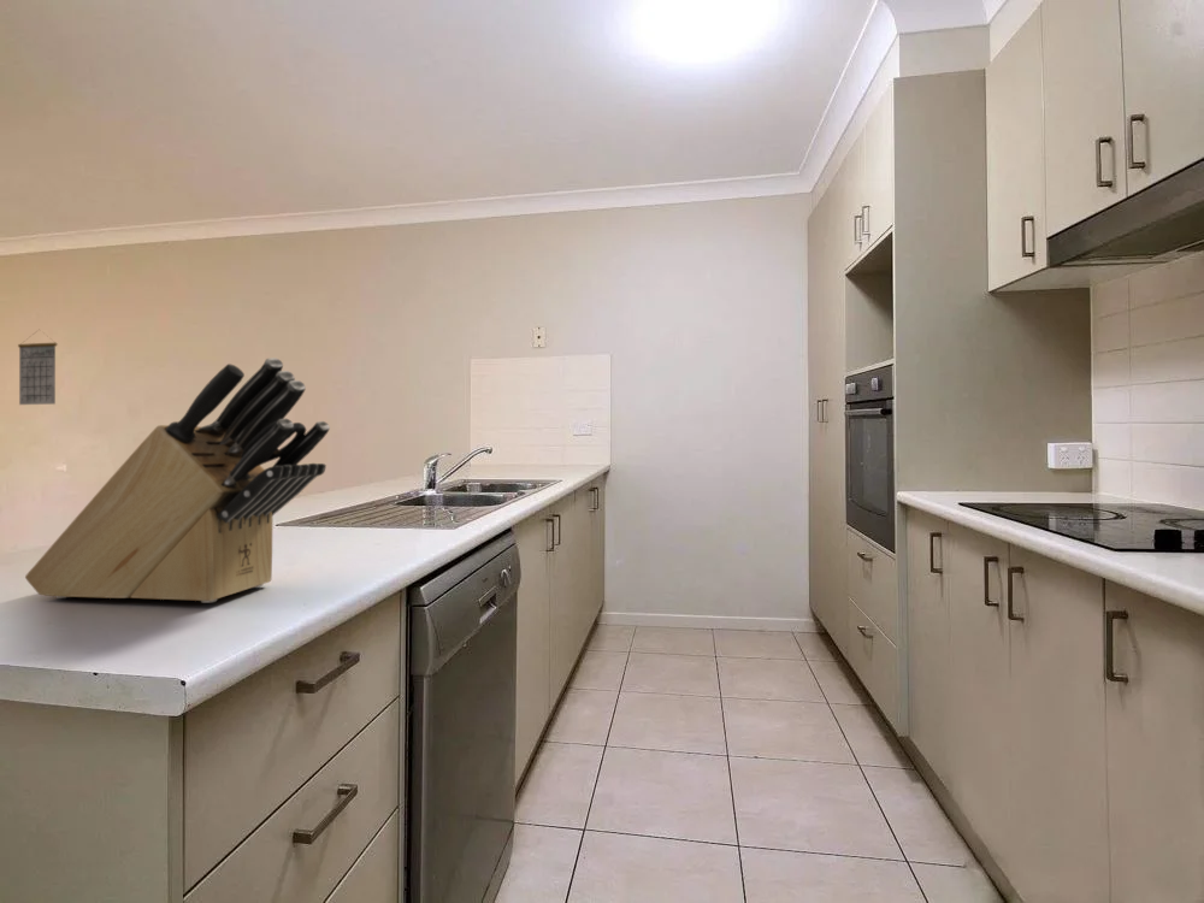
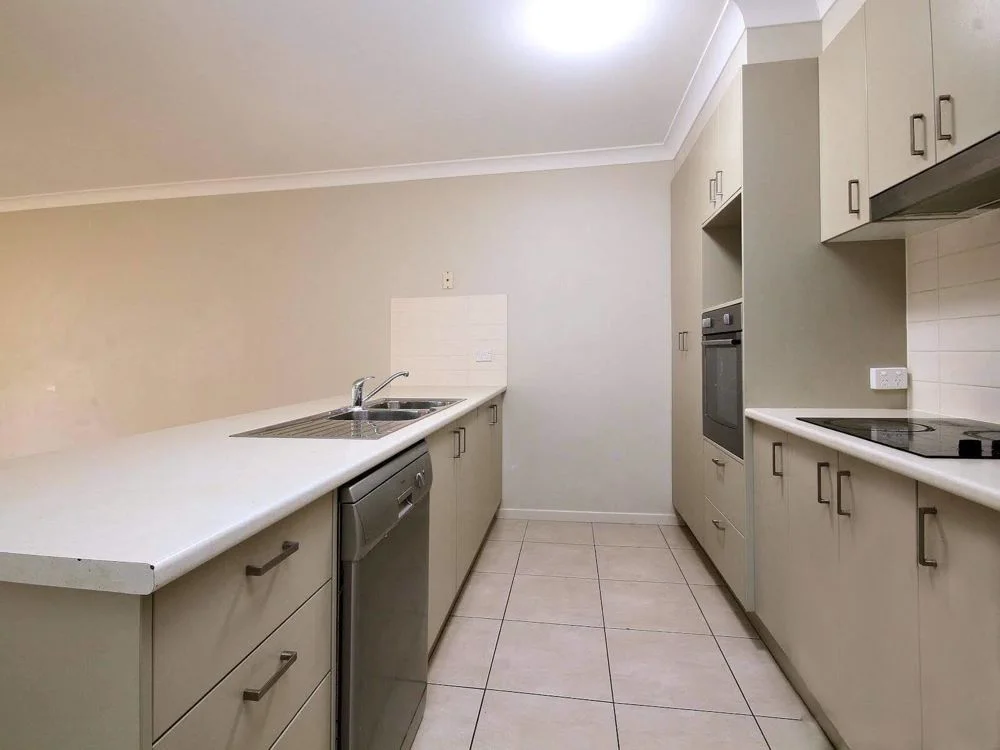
- knife block (185, 474)
- calendar (37, 366)
